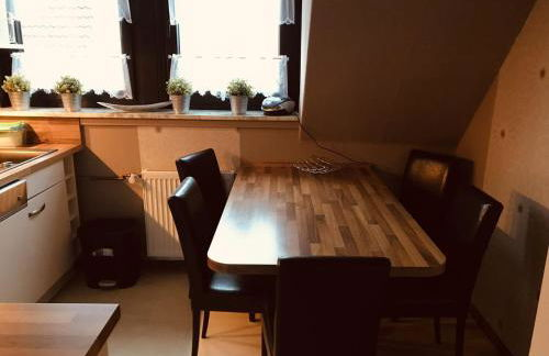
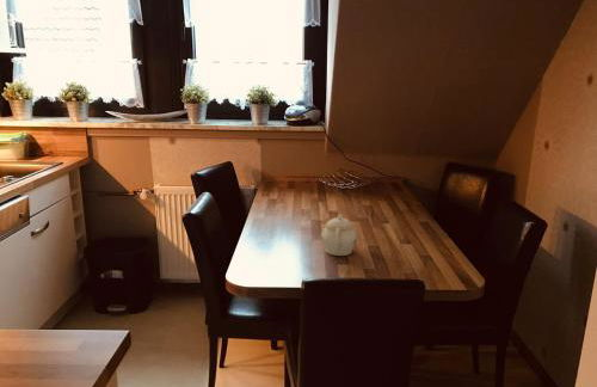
+ teapot (339, 234)
